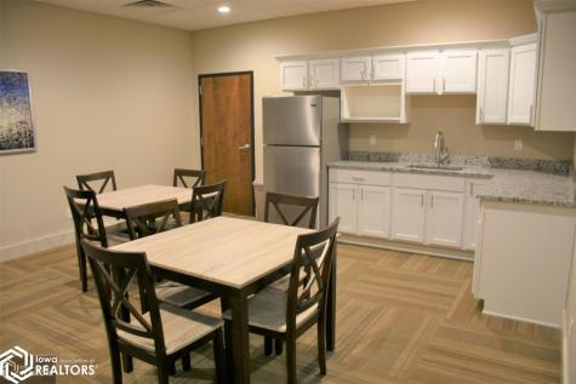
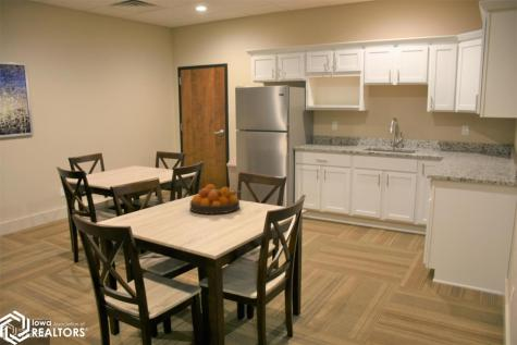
+ fruit bowl (214, 197)
